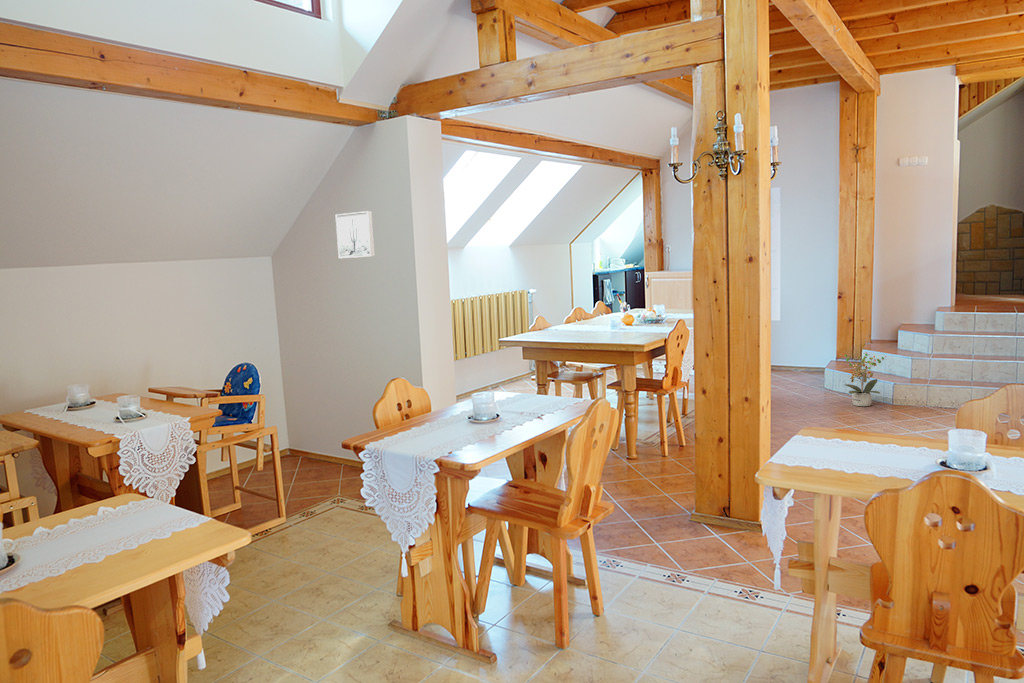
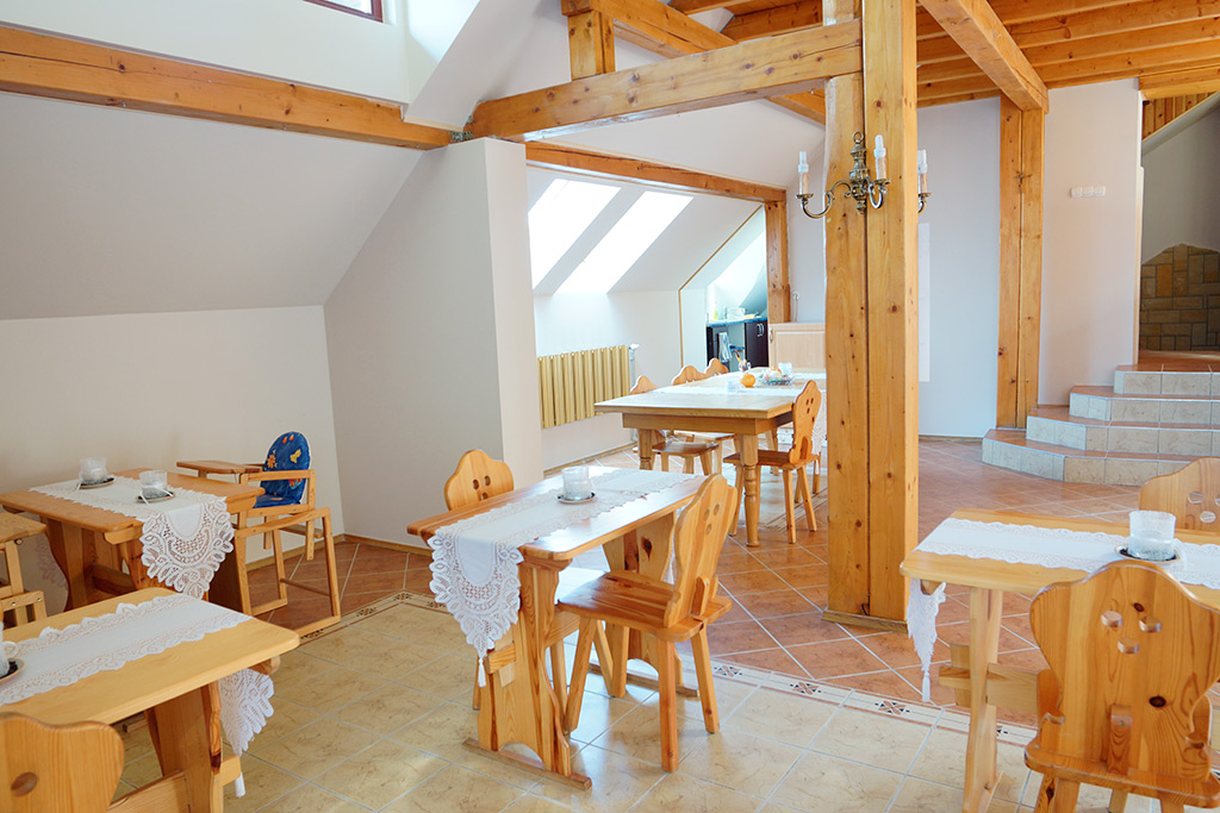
- wall art (354, 235)
- potted plant (862, 379)
